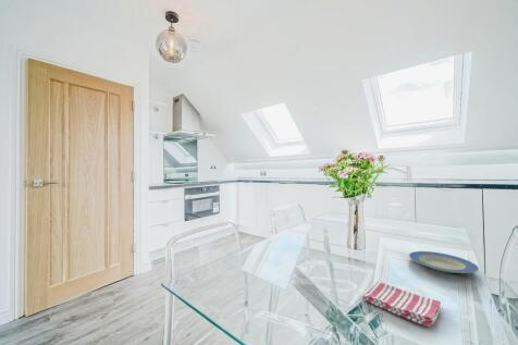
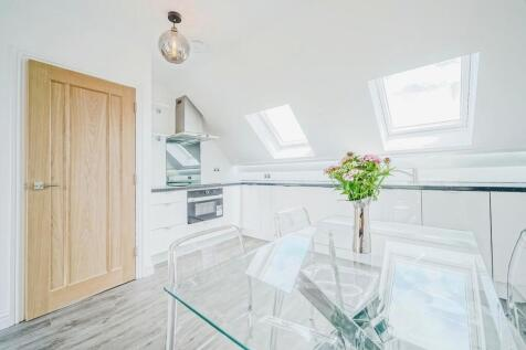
- dish towel (399, 298)
- plate (441, 263)
